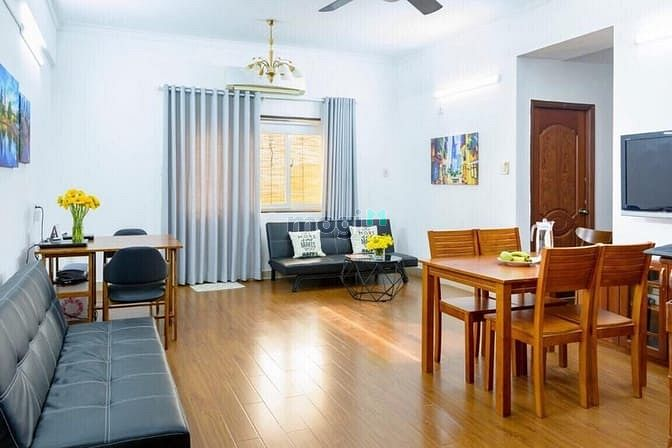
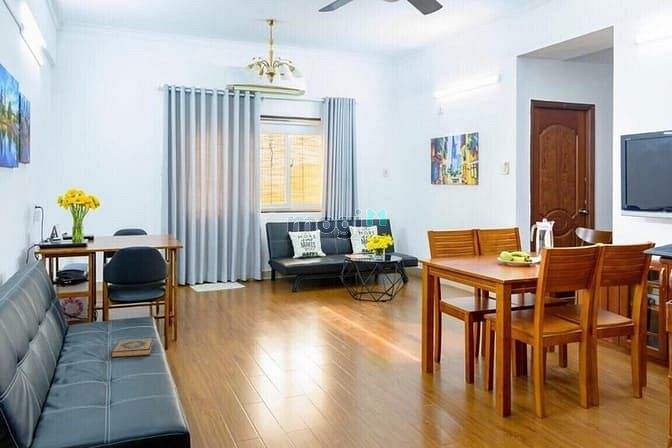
+ hardback book (133, 347)
